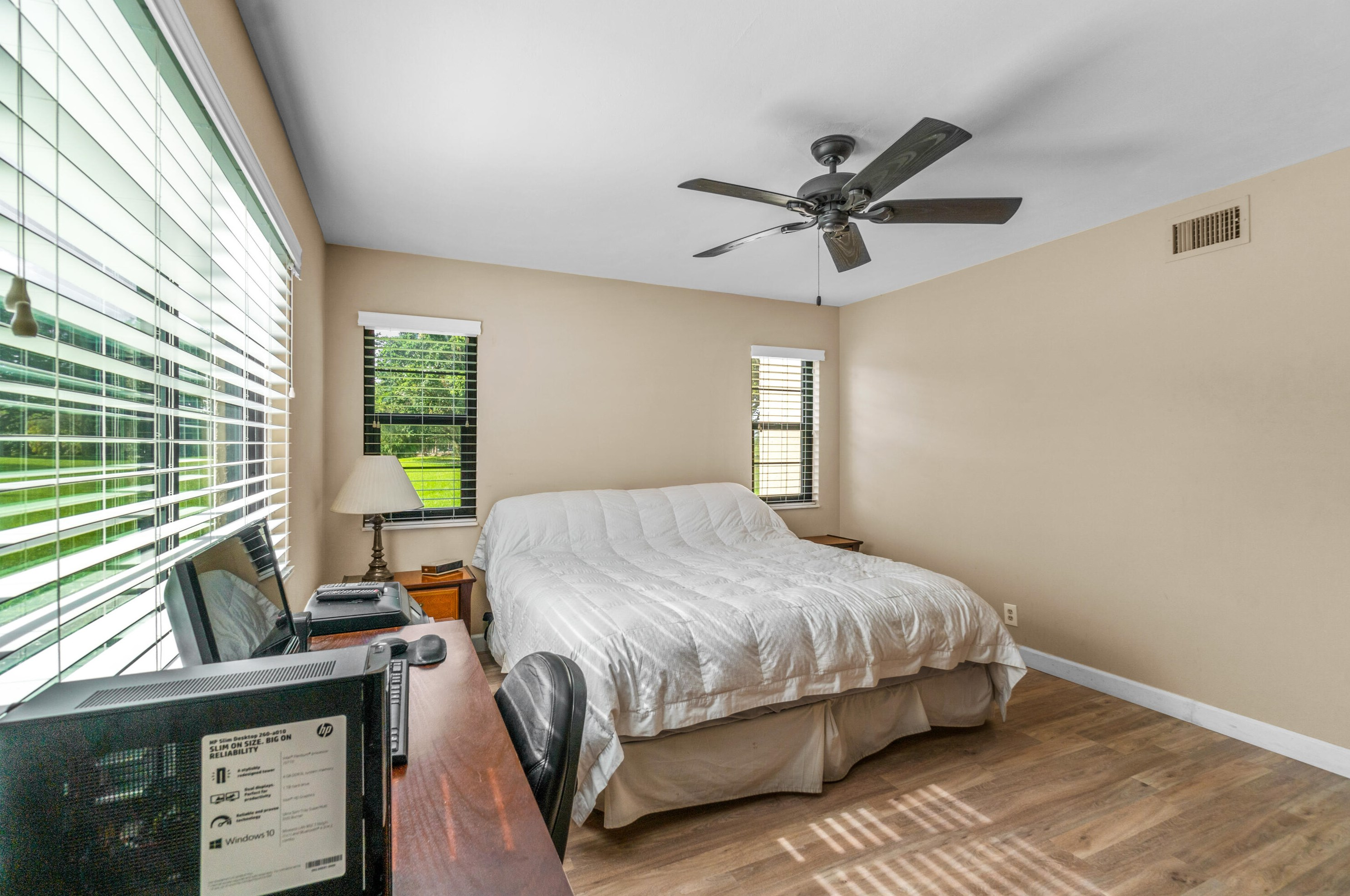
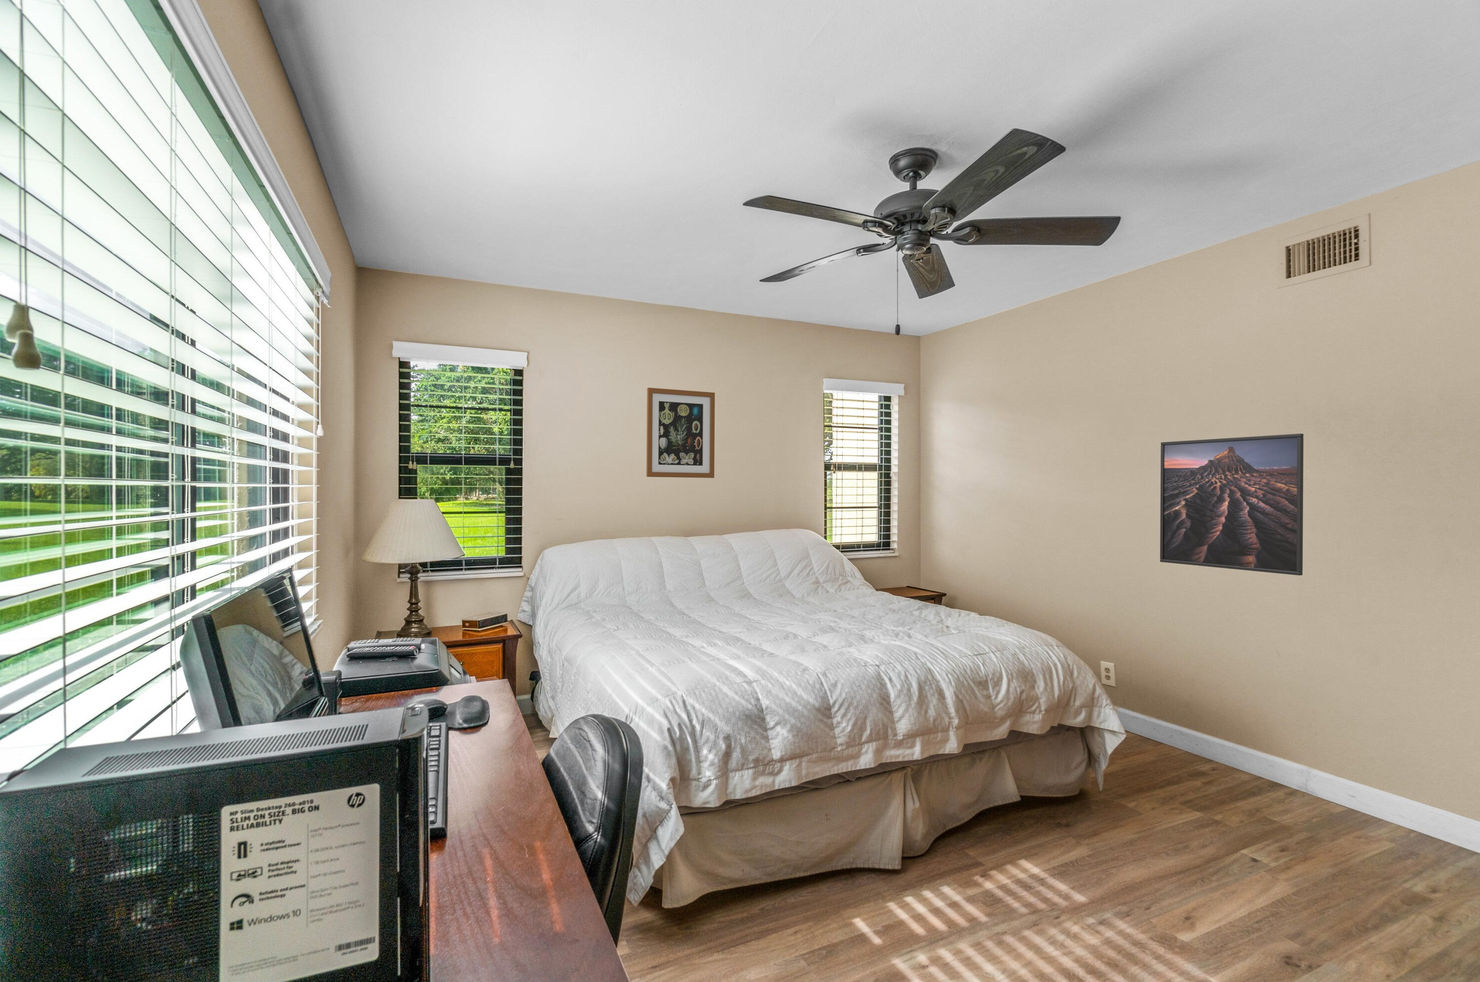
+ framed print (1226, 503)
+ wall art (681, 434)
